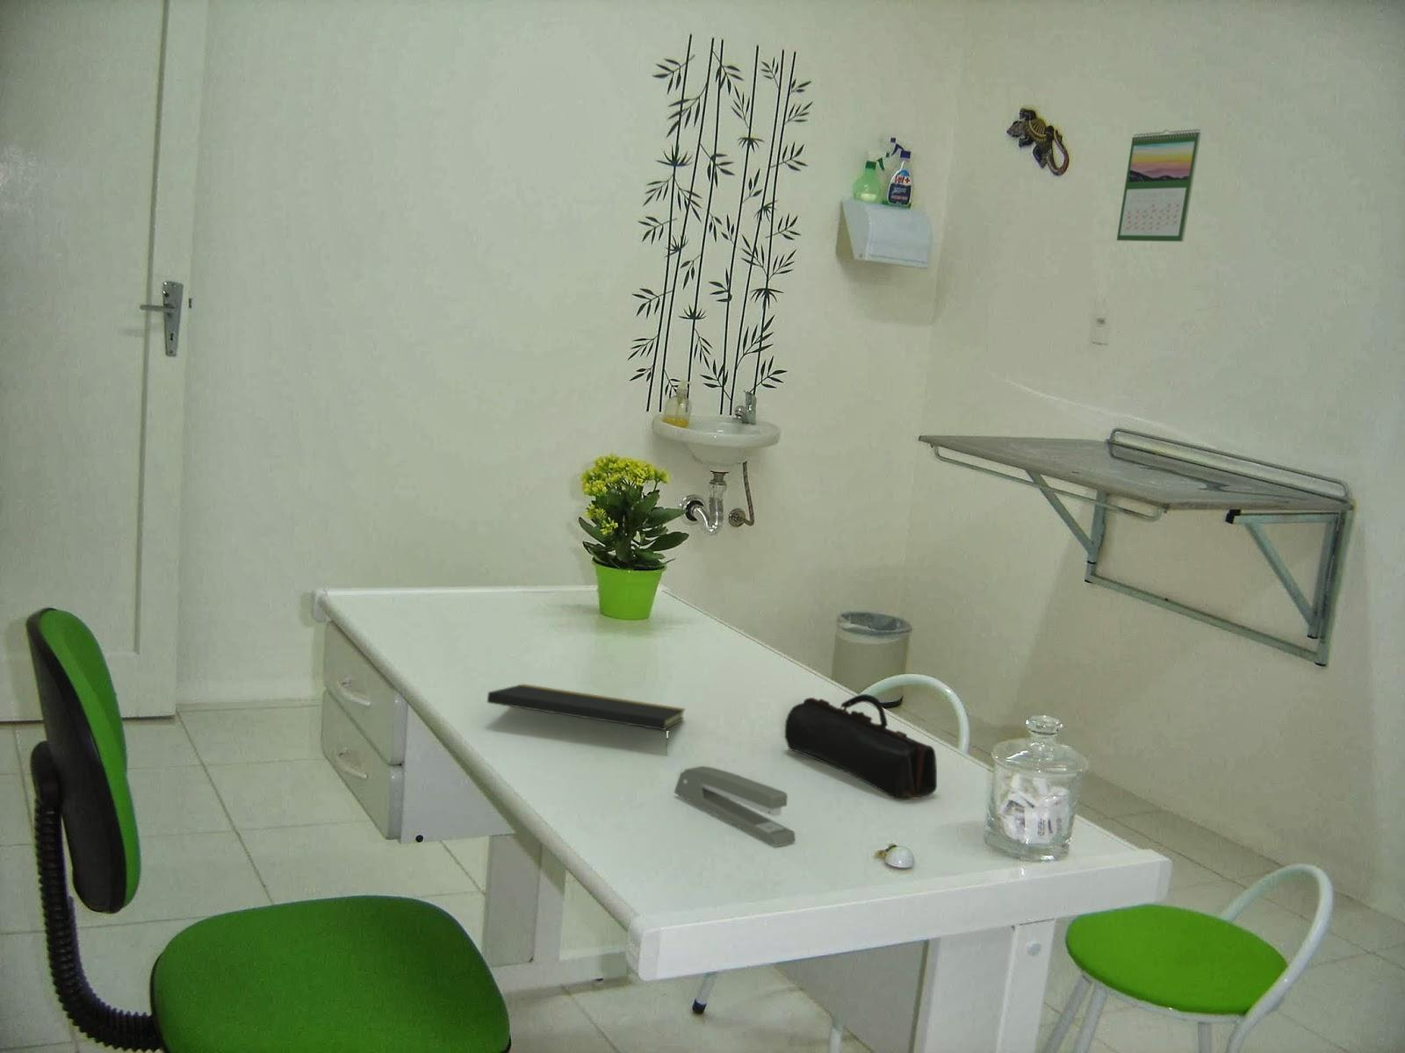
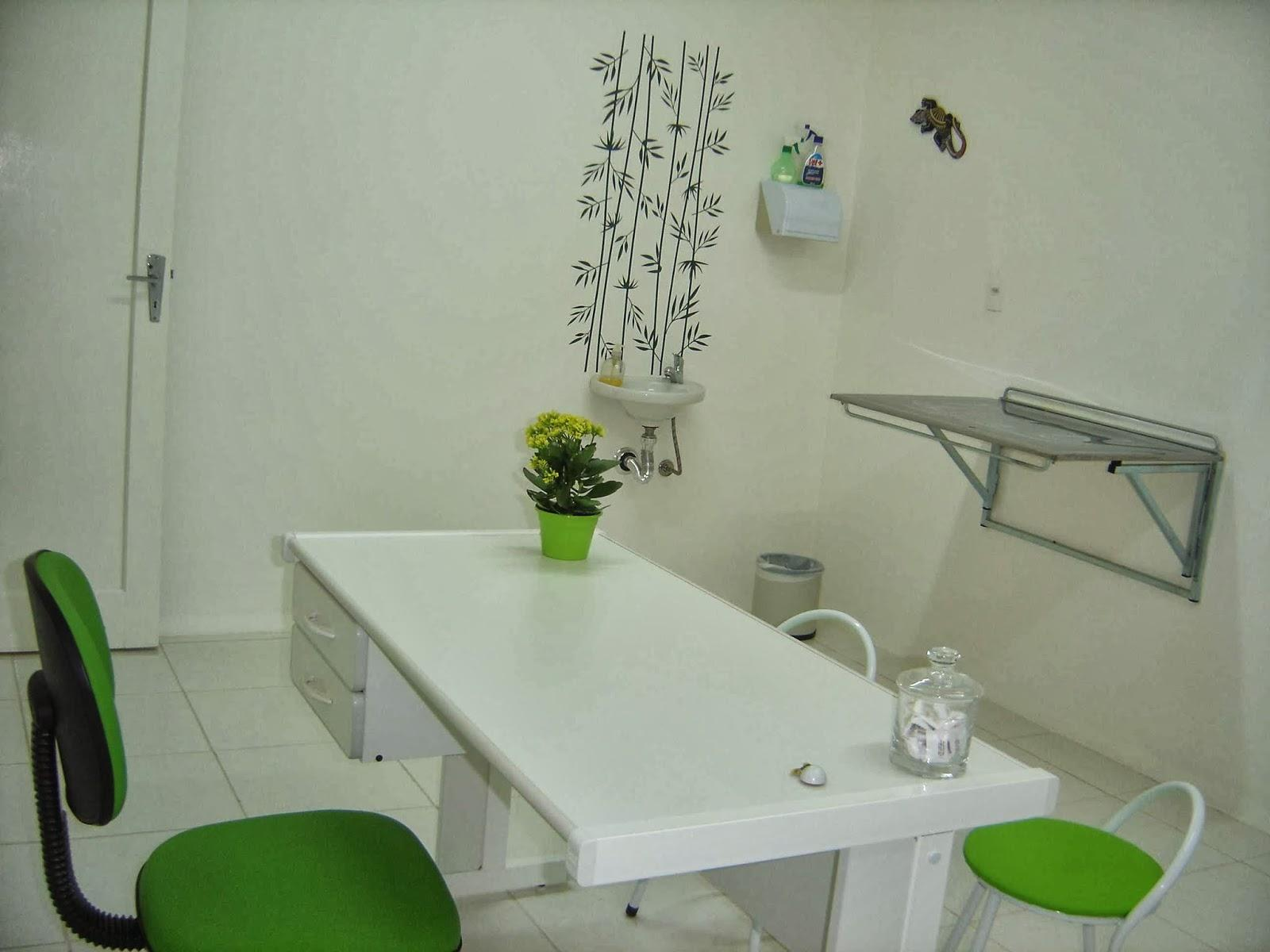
- notepad (590, 706)
- pencil case (860, 732)
- calendar (1157, 185)
- stapler (735, 795)
